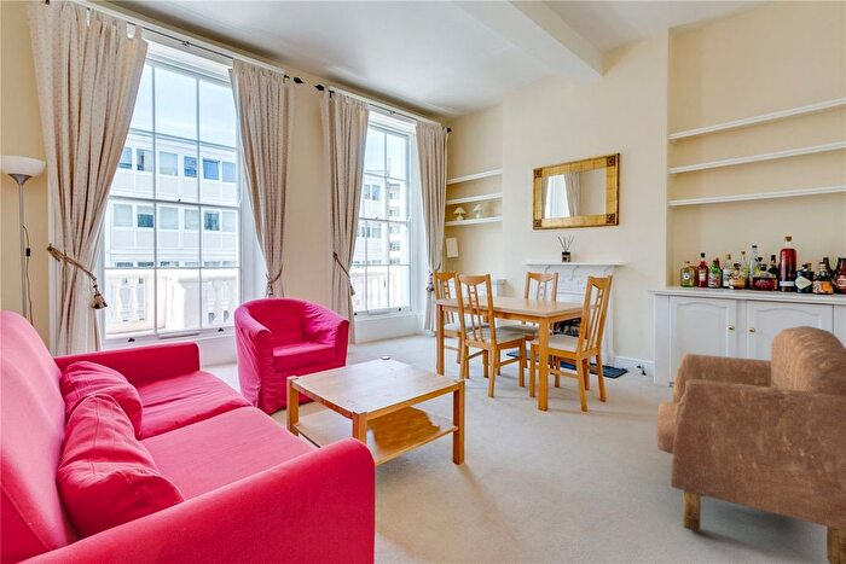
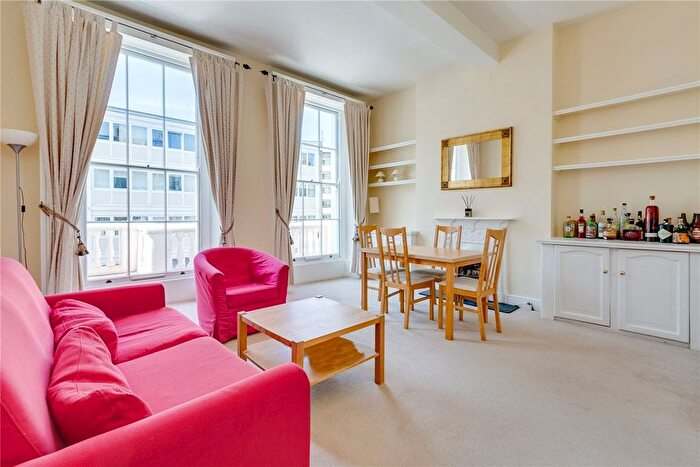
- armchair (737, 413)
